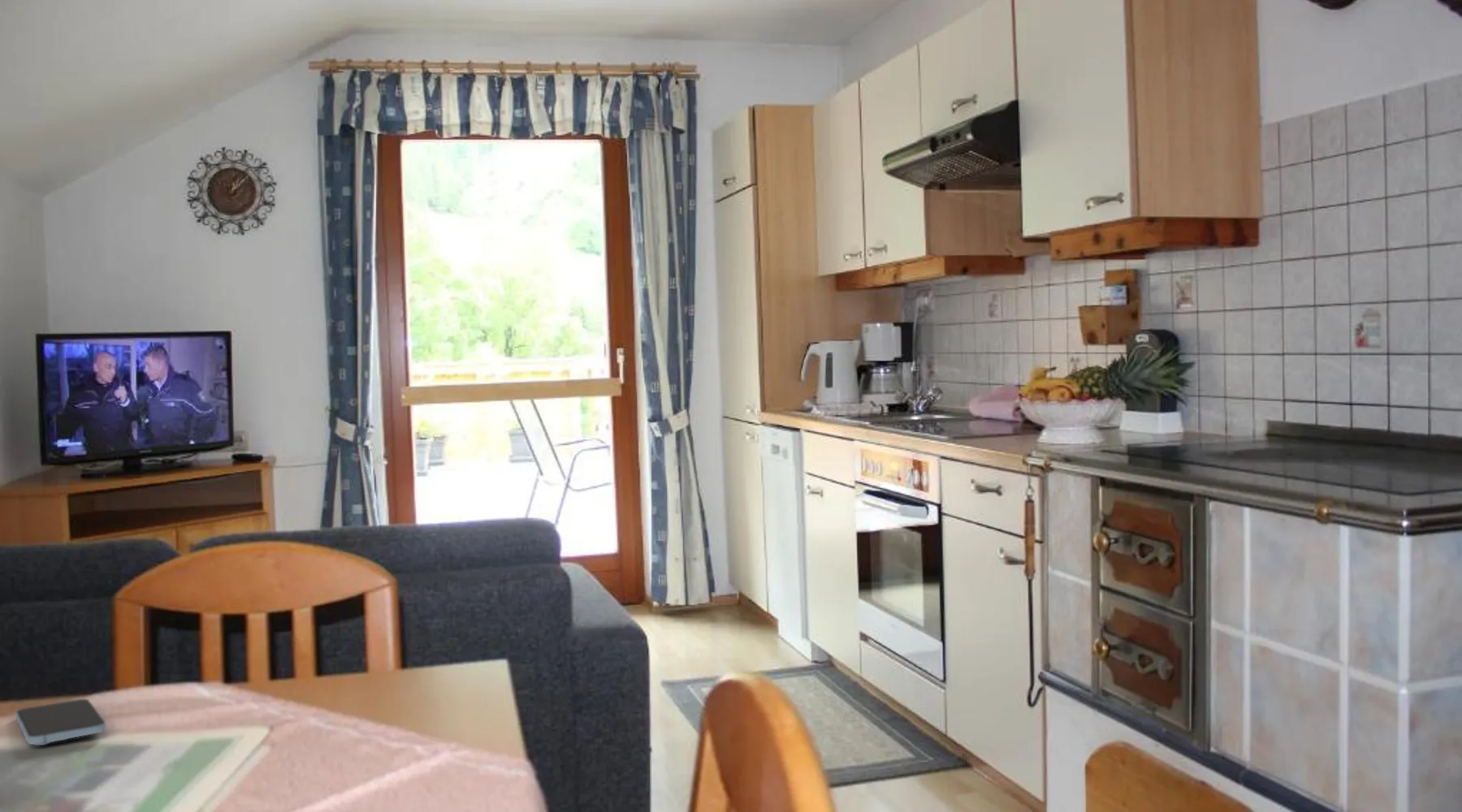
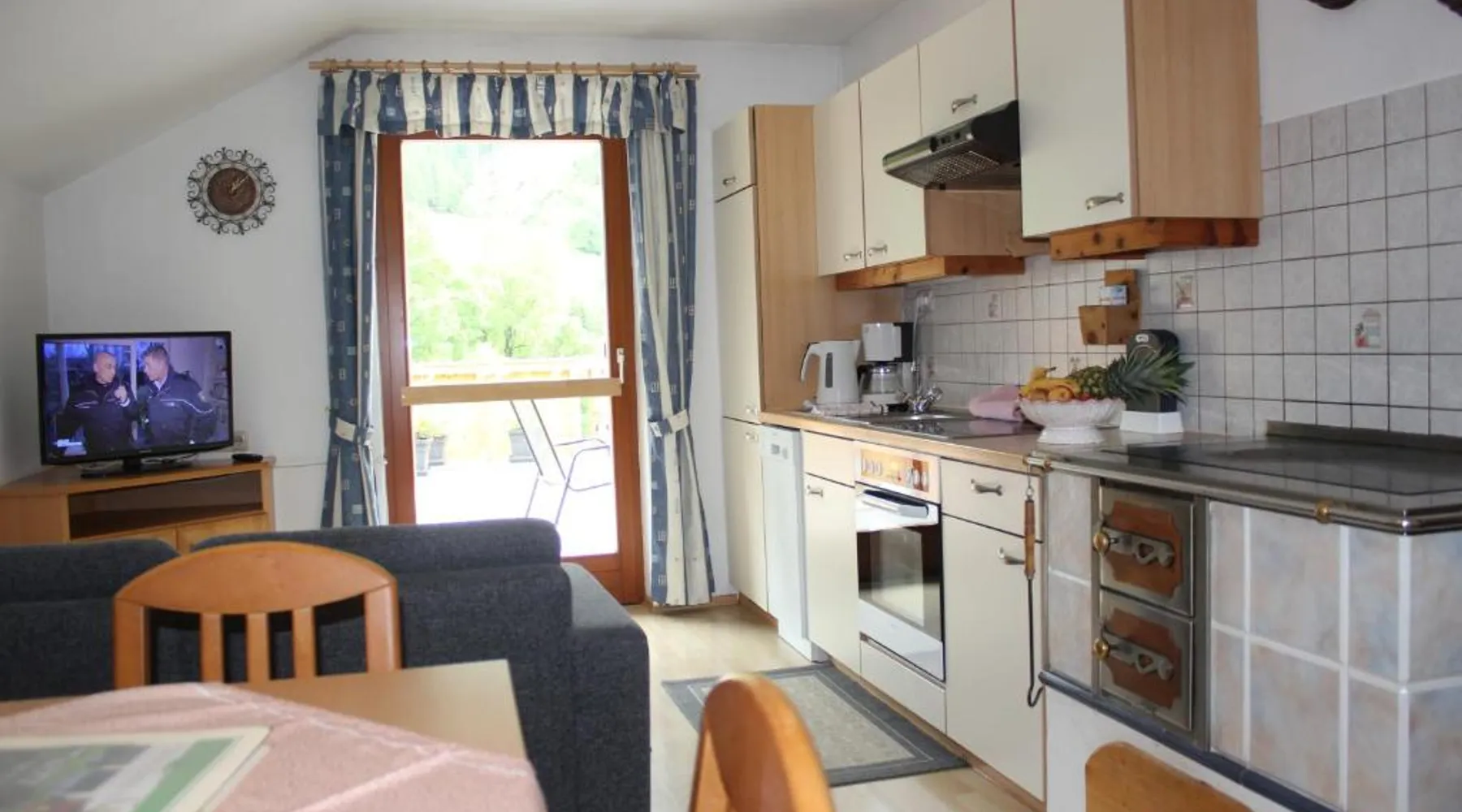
- smartphone (59, 720)
